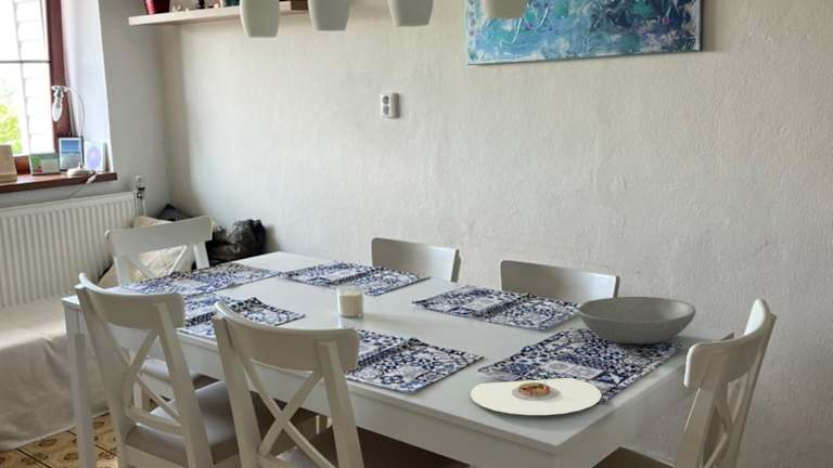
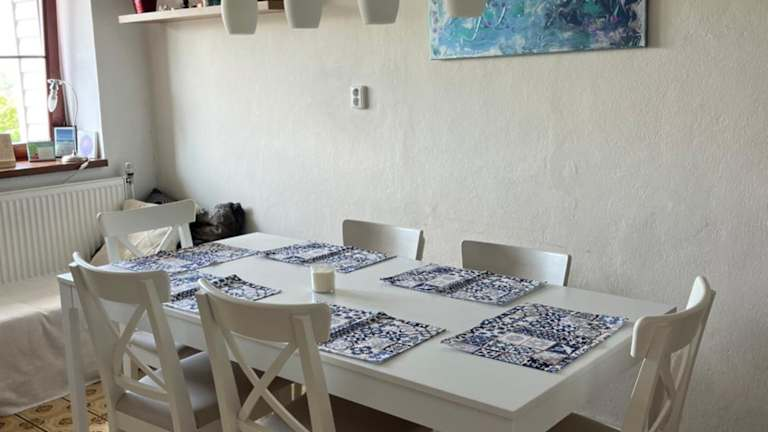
- bowl (635, 323)
- plate (535, 388)
